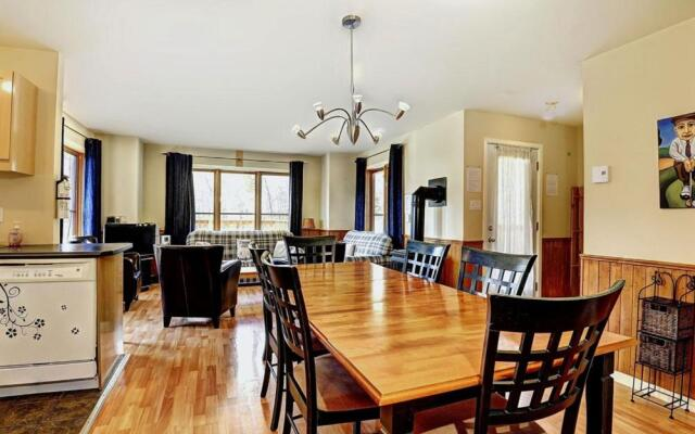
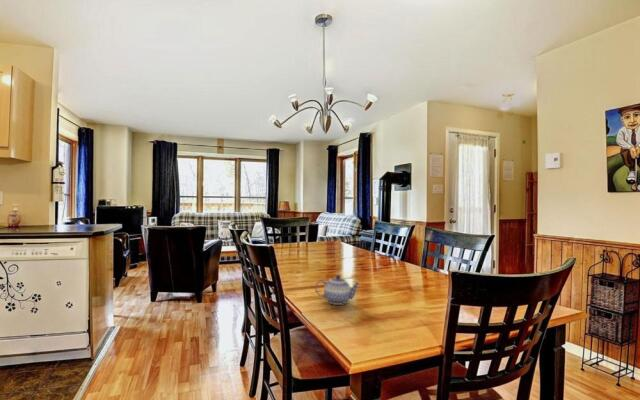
+ teapot (337, 288)
